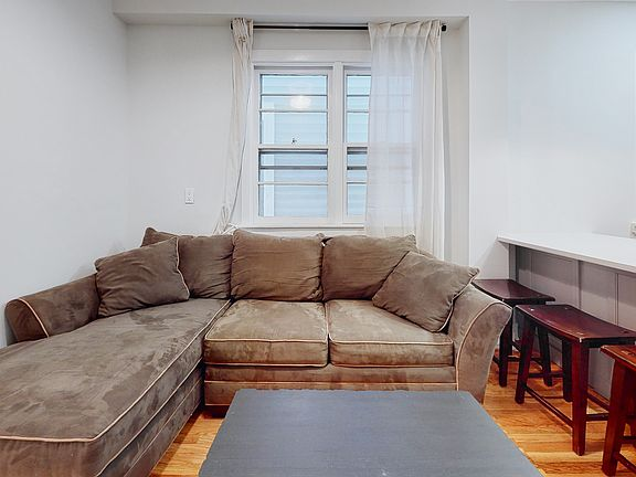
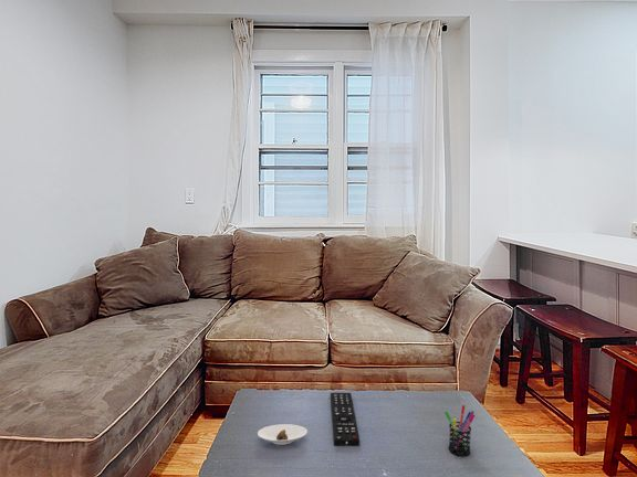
+ saucer (282, 435)
+ remote control (343, 415)
+ pen holder (458, 427)
